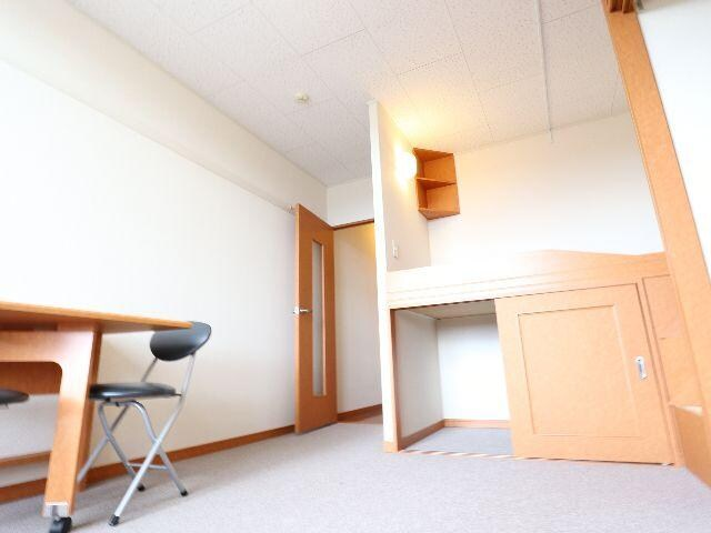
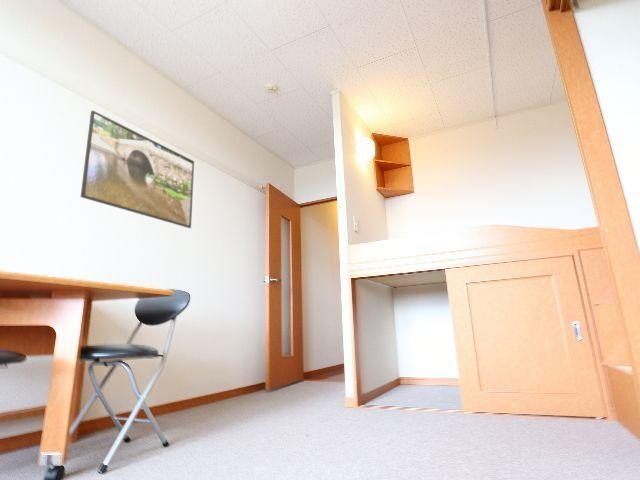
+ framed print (146, 176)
